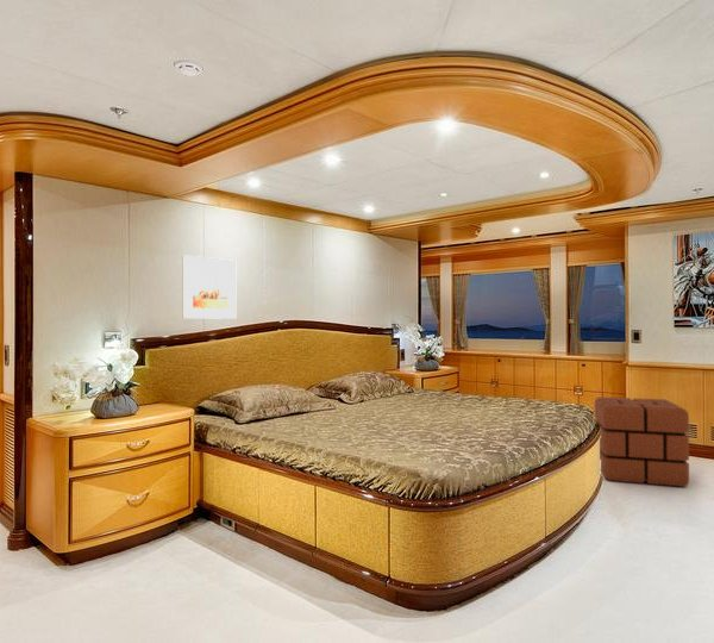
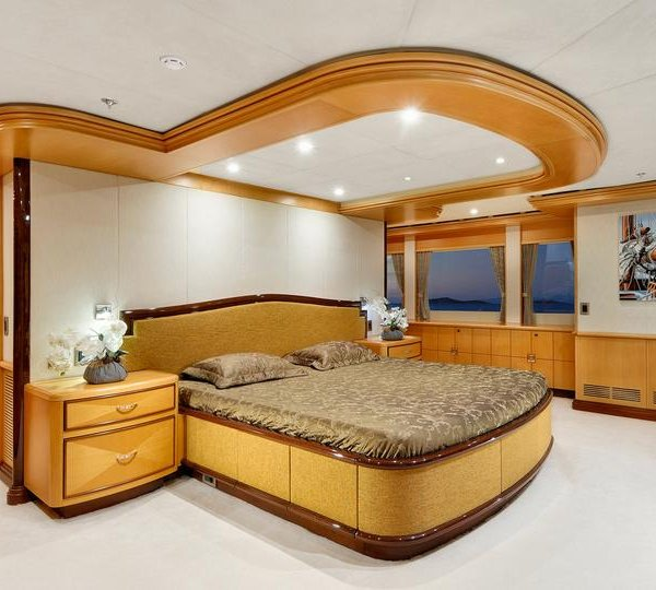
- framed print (209, 288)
- pouf (638, 438)
